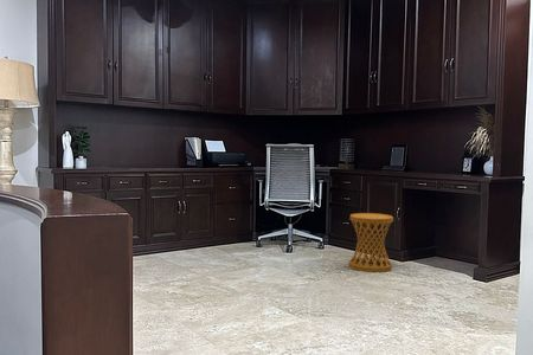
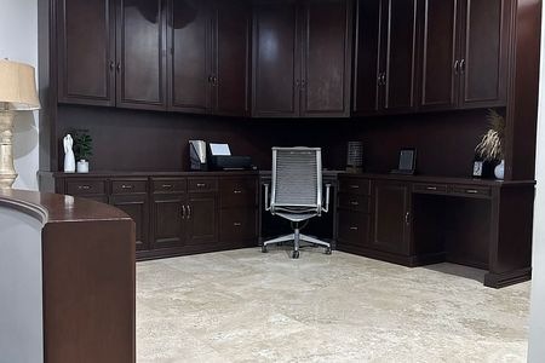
- side table (371, 241)
